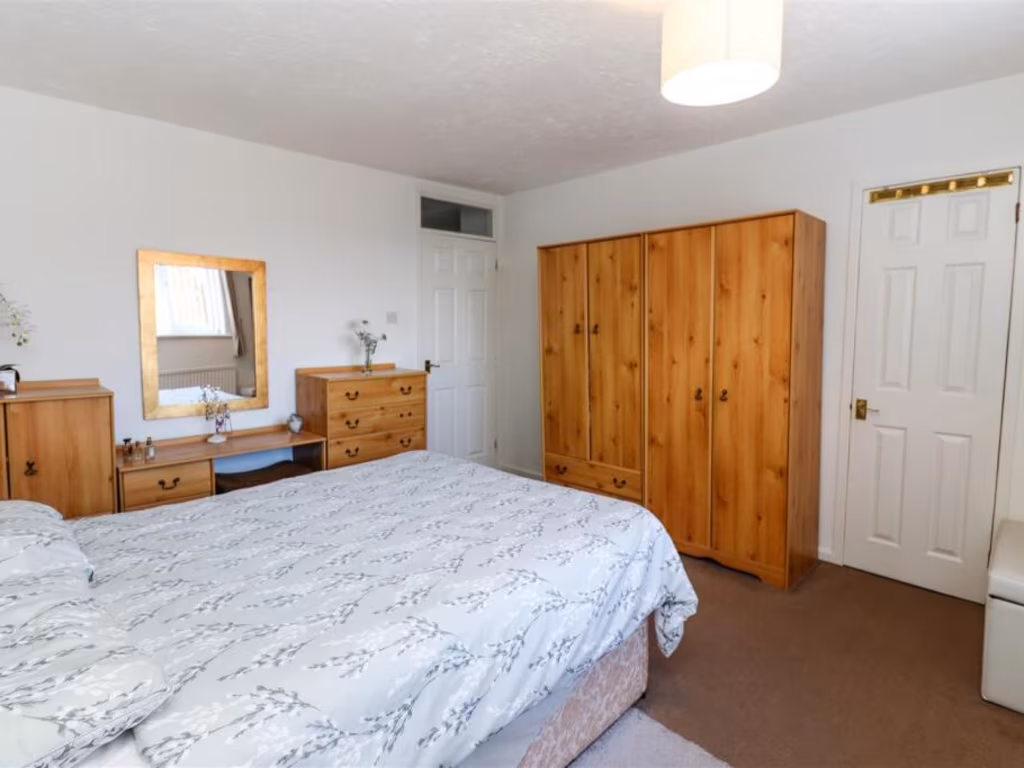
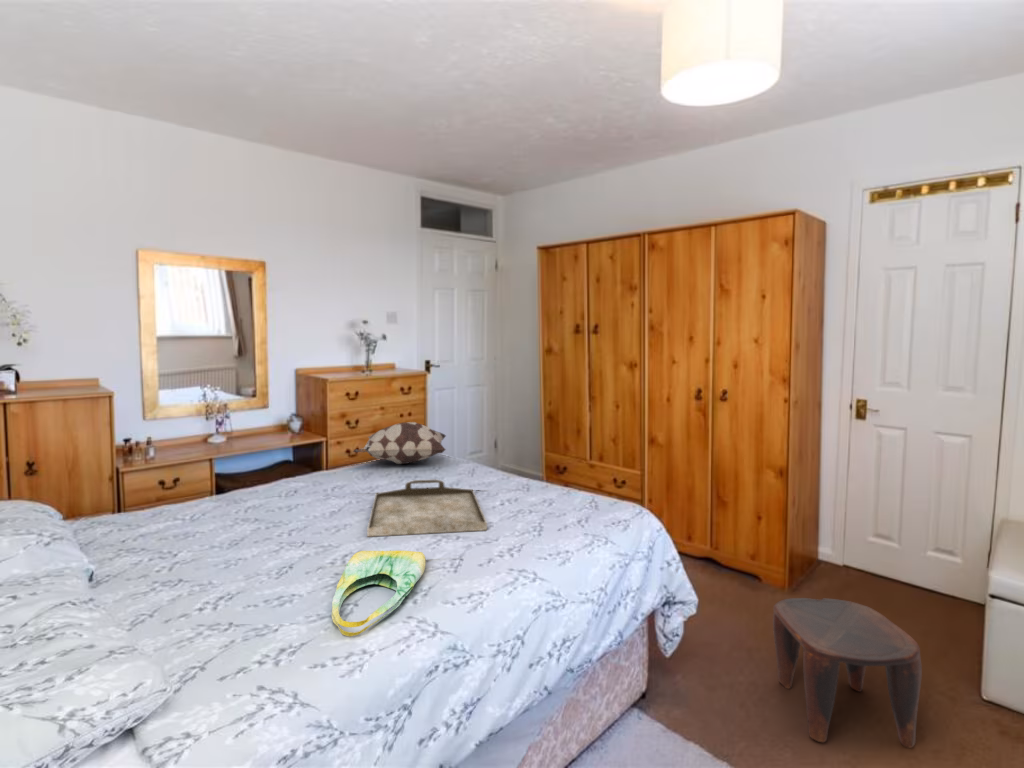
+ stool (838, 668)
+ decorative pillow (403, 443)
+ serving tray (426, 503)
+ tote bag (375, 583)
